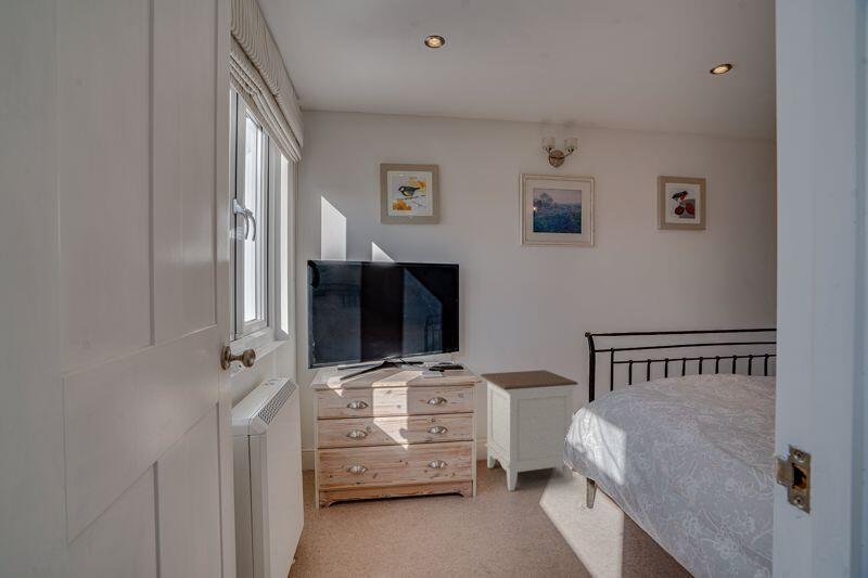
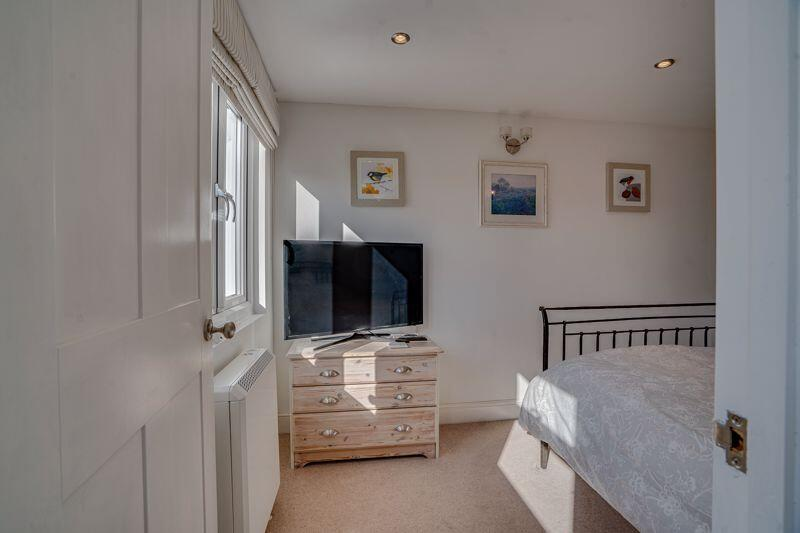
- nightstand (526, 424)
